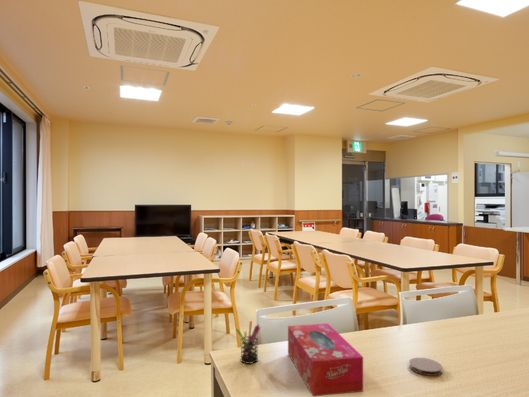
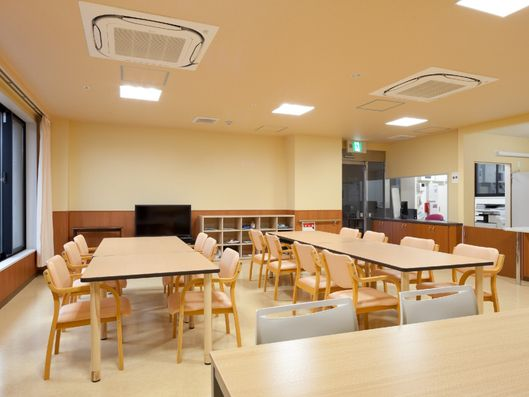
- pen holder (247, 341)
- coaster (425, 366)
- tissue box (321, 355)
